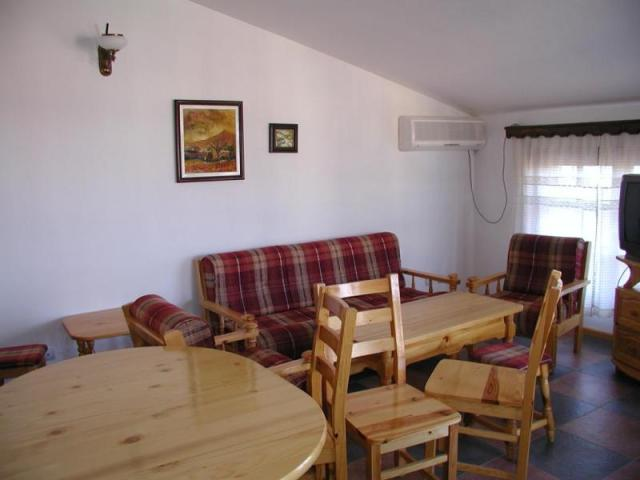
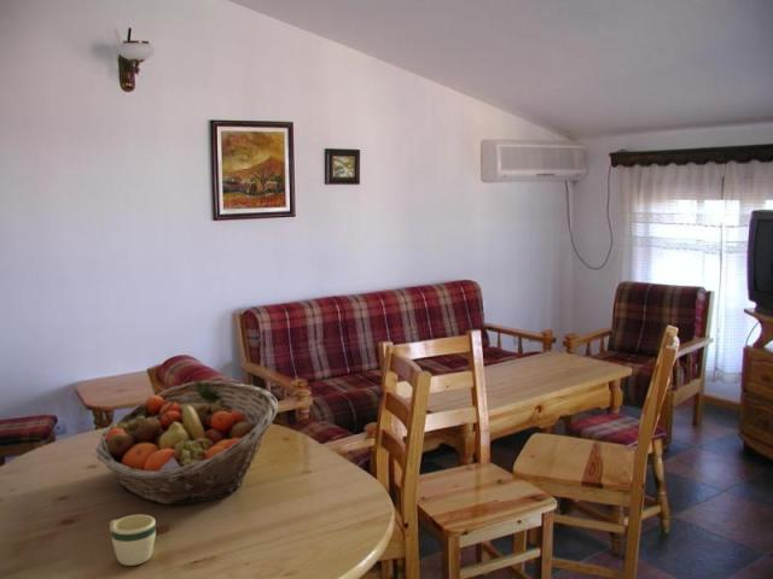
+ mug (128, 537)
+ fruit basket (188, 437)
